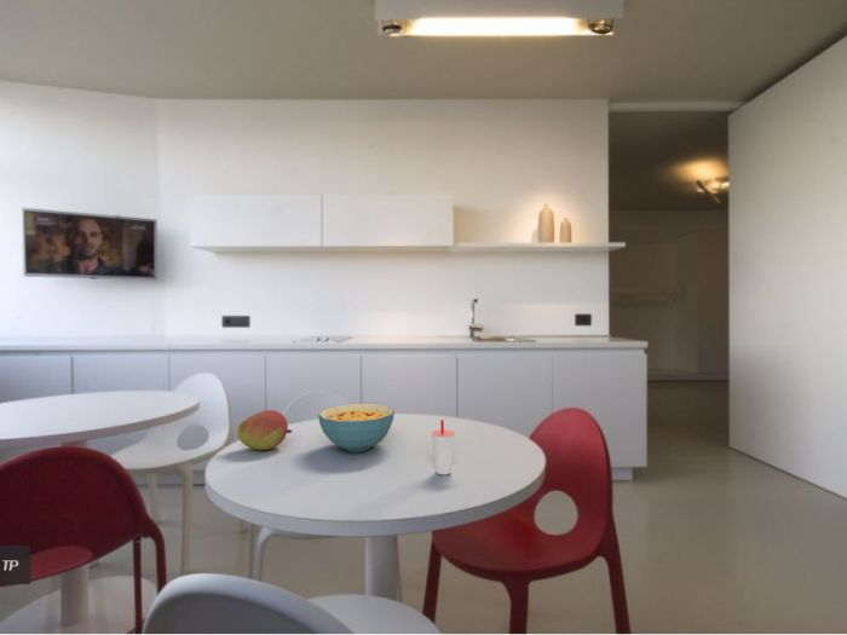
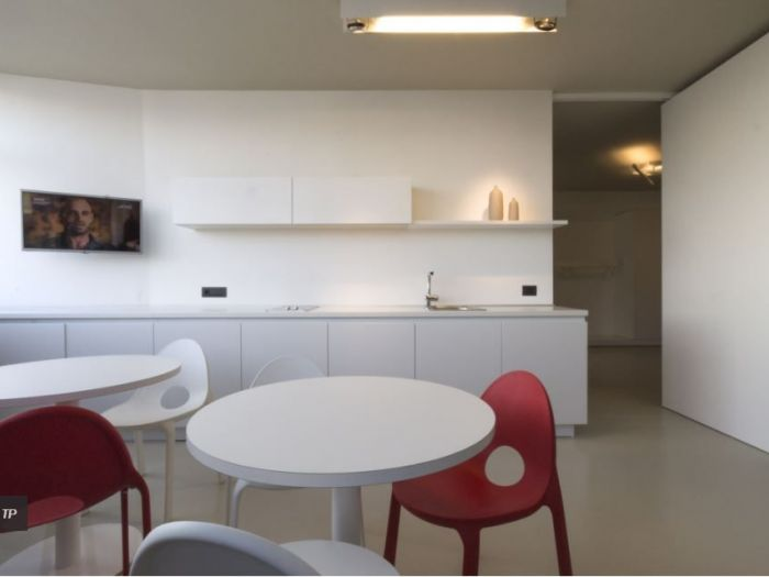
- cereal bowl (357, 429)
- fruit (265, 429)
- cup (443, 445)
